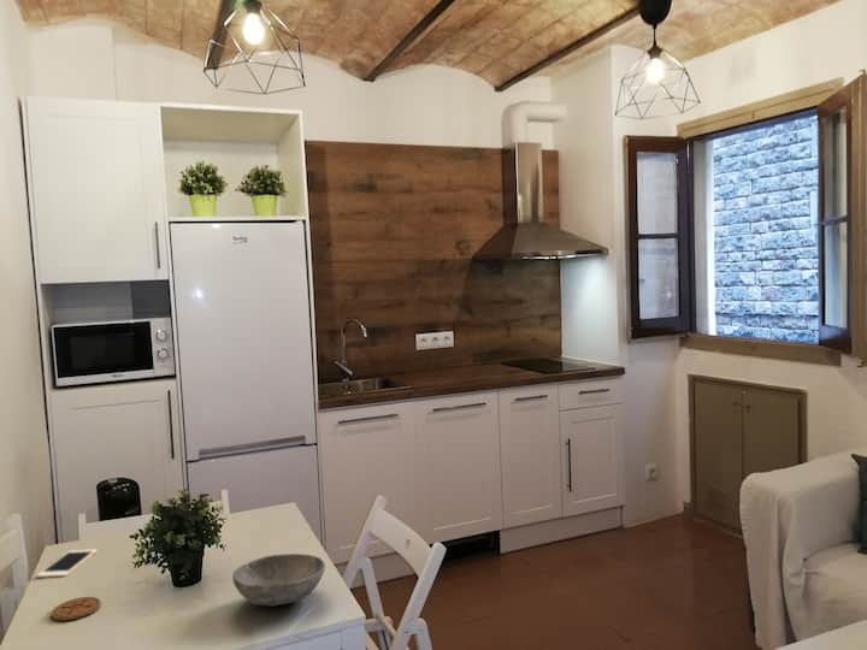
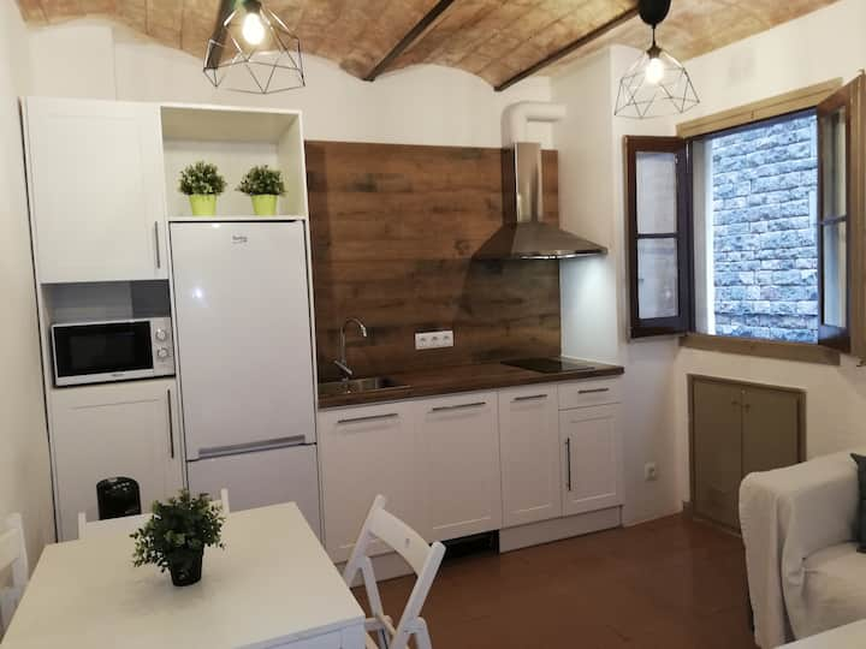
- bowl (279, 583)
- cell phone (67, 562)
- coaster (76, 608)
